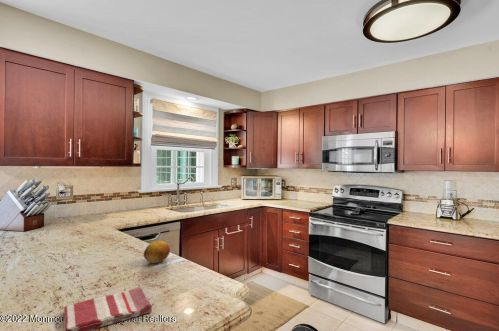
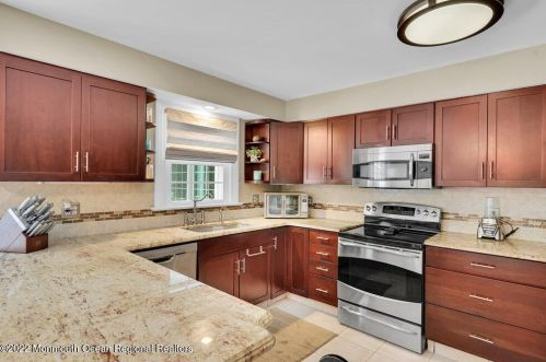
- fruit (156, 251)
- dish towel (108, 307)
